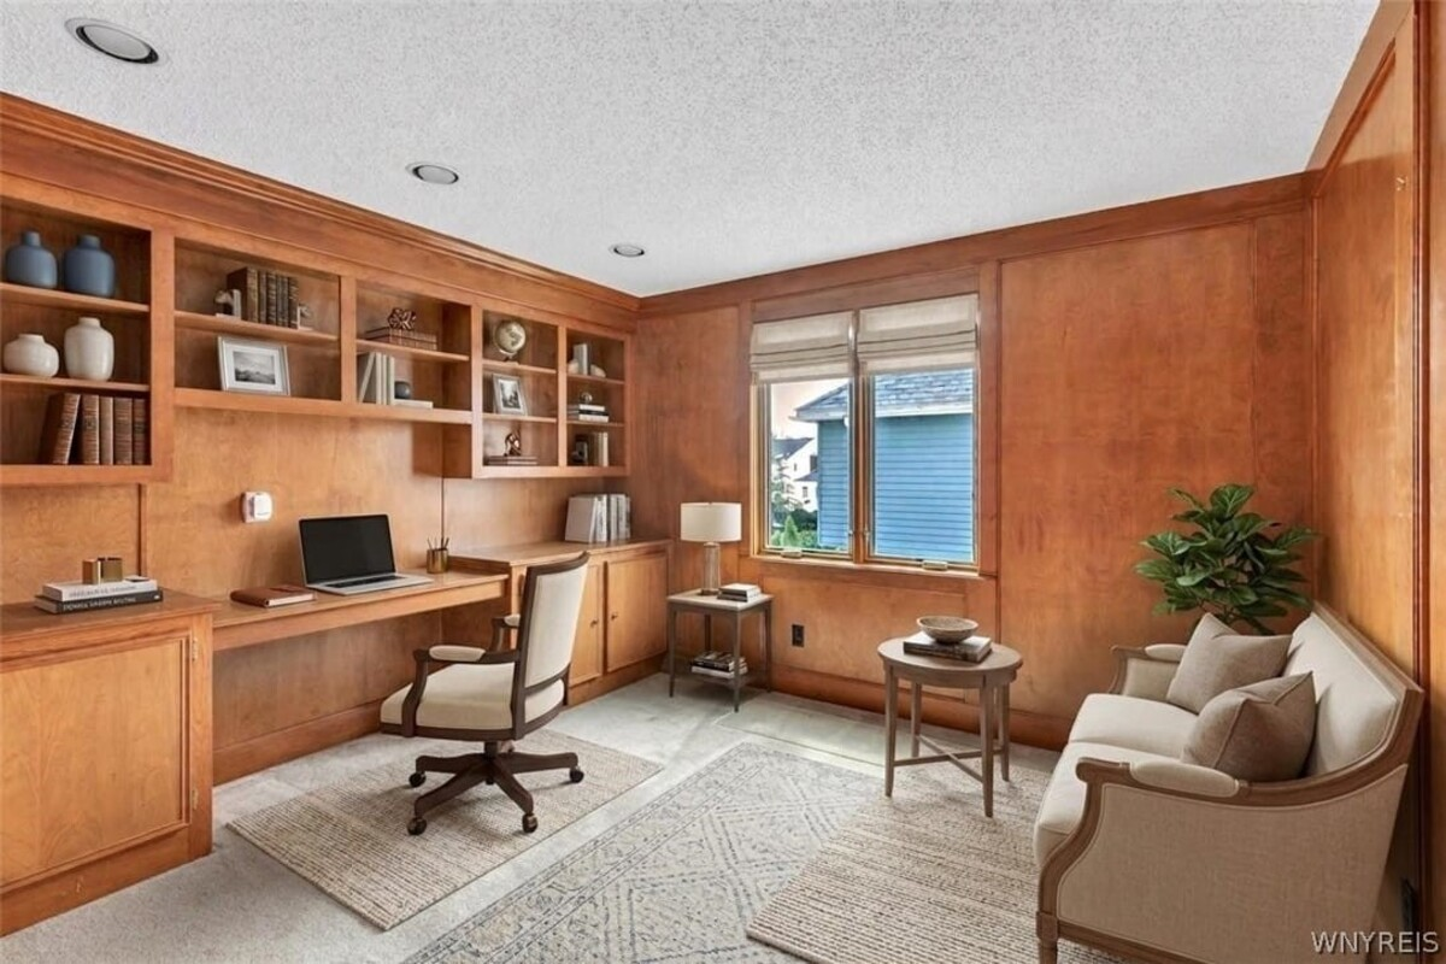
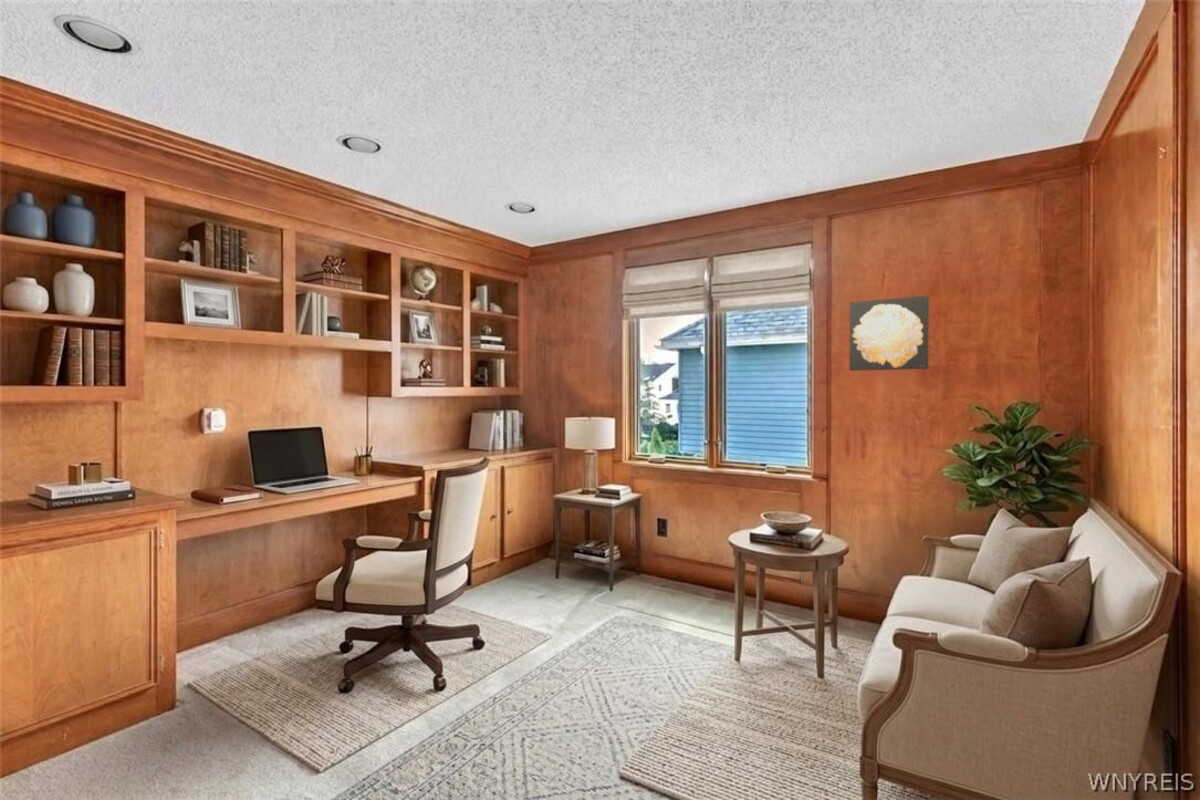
+ wall art (887, 334)
